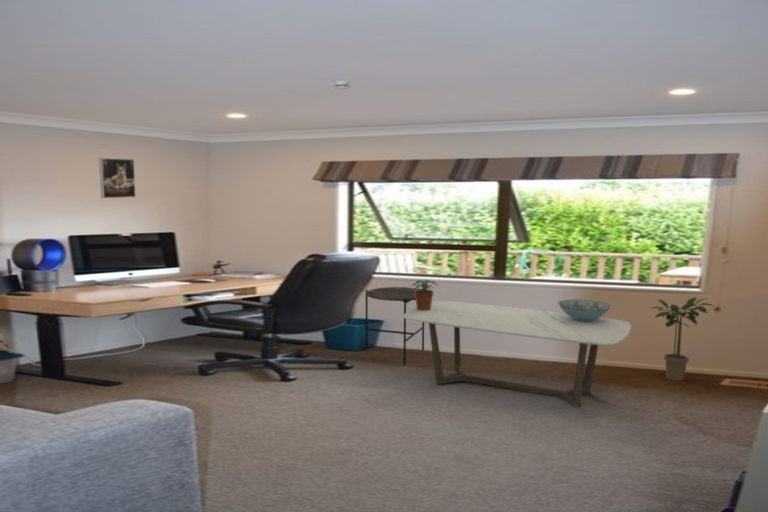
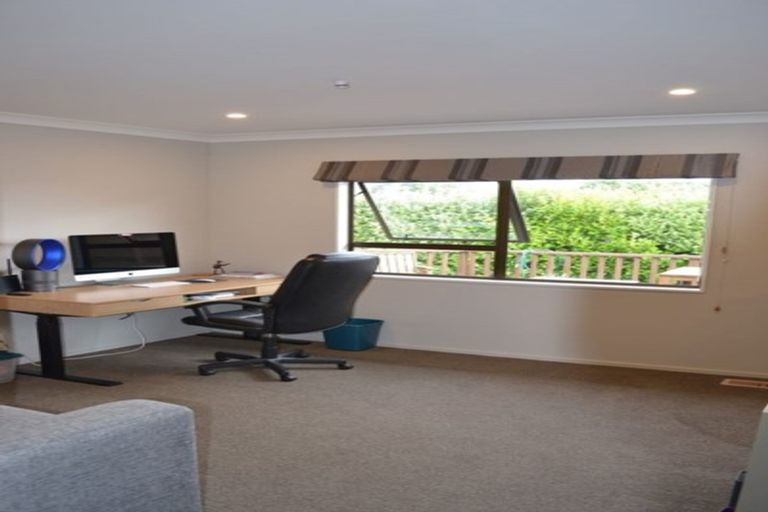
- decorative bowl (583, 311)
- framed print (117, 178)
- potted plant (424, 295)
- potted plant (679, 336)
- side table (397, 331)
- coffee table (512, 334)
